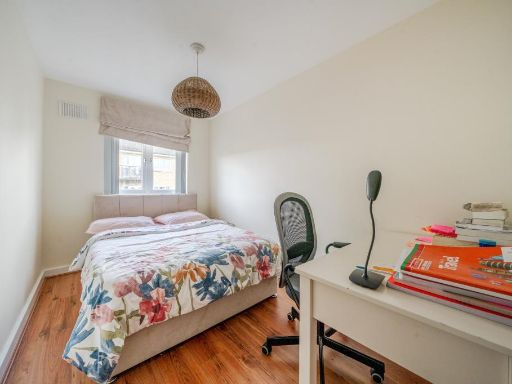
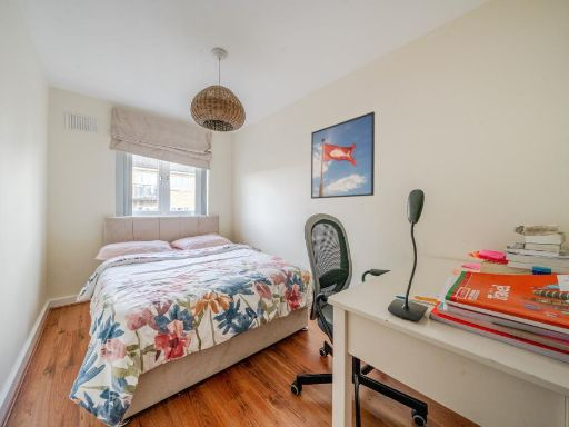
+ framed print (339, 160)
